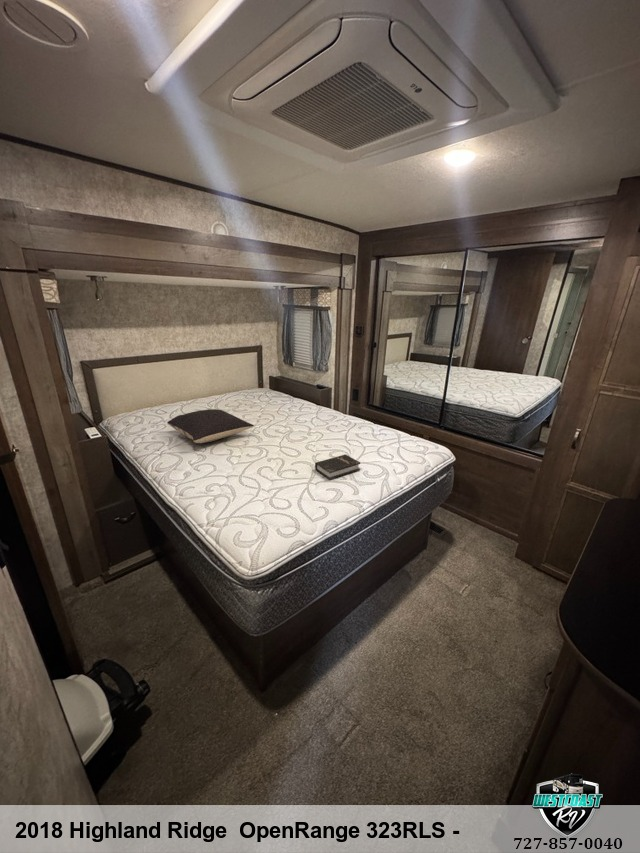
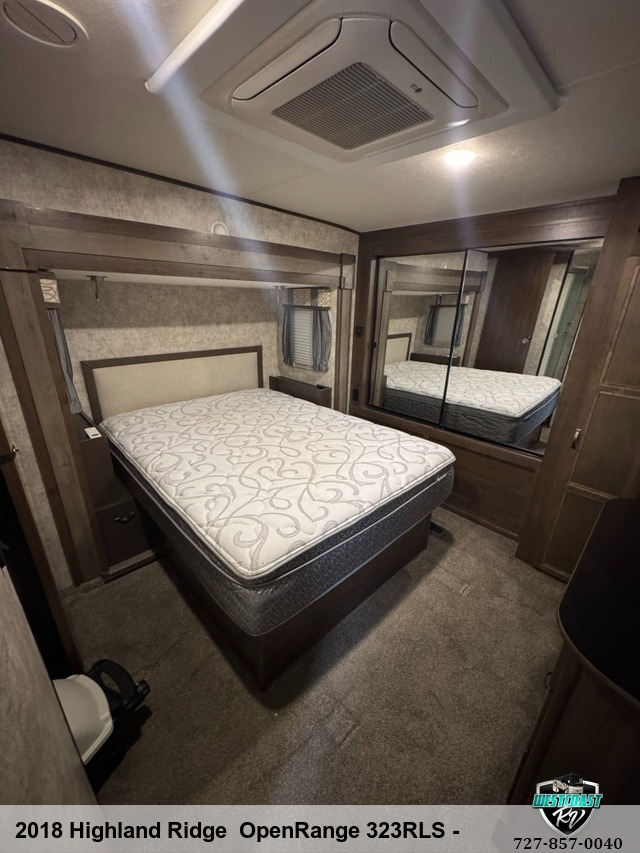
- pillow (210, 424)
- hardback book (337, 465)
